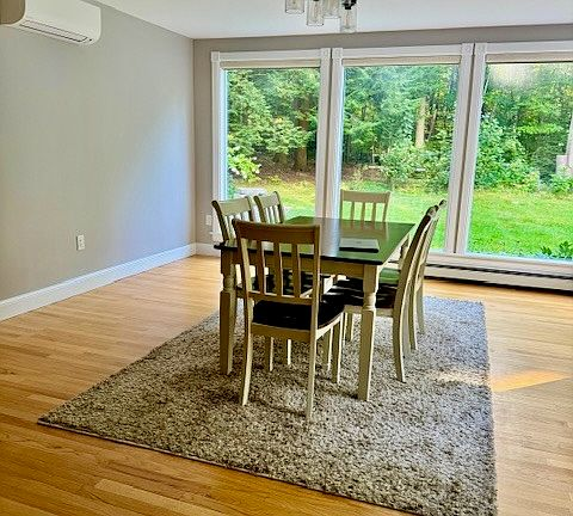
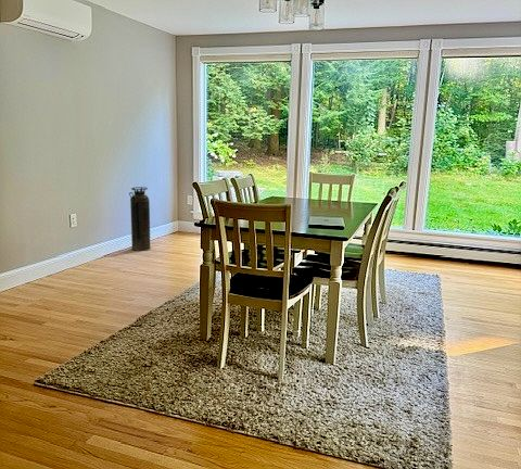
+ fire extinguisher (139, 218)
